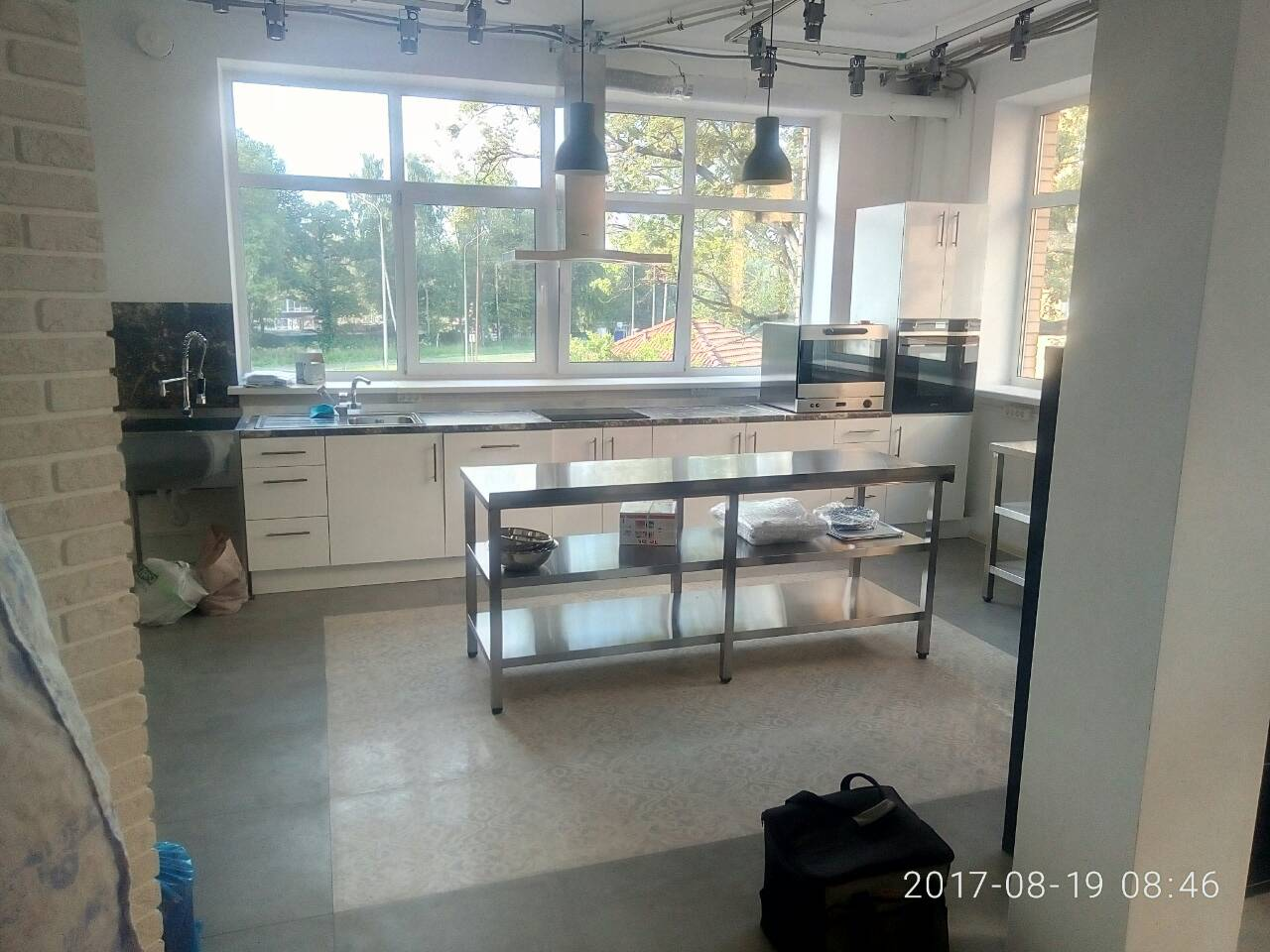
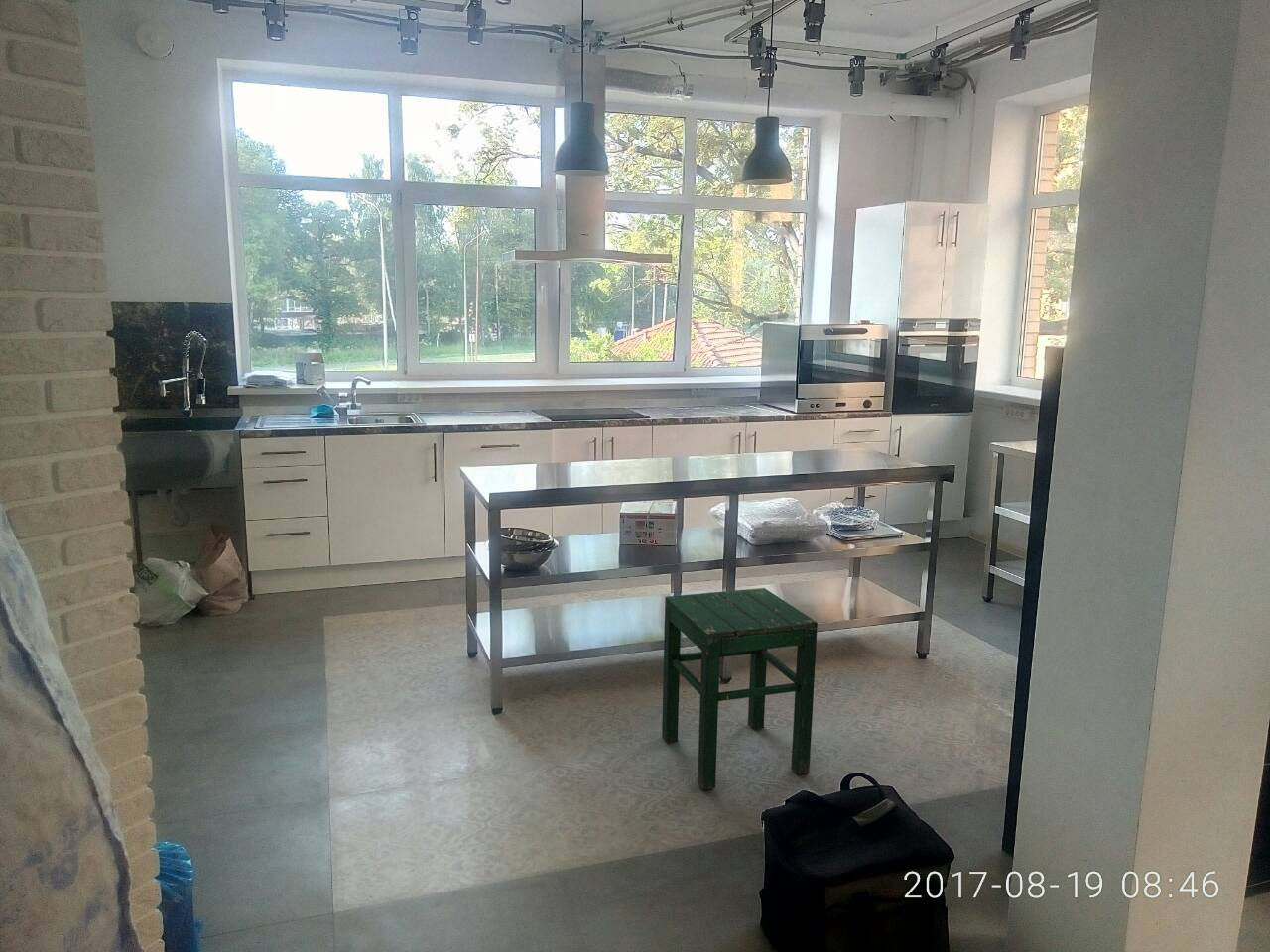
+ stool (735, 690)
